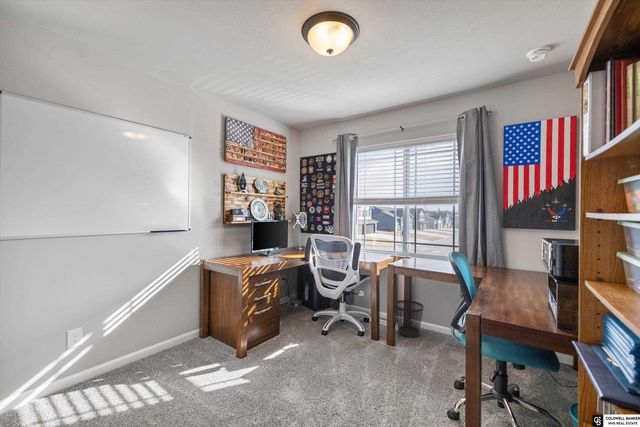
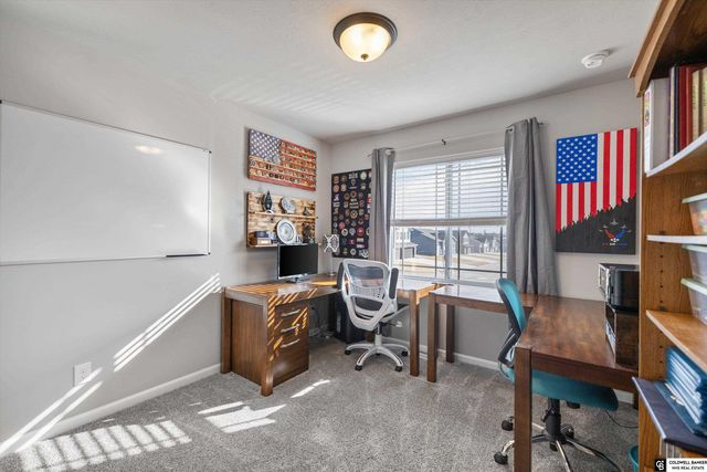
- wastebasket (408, 319)
